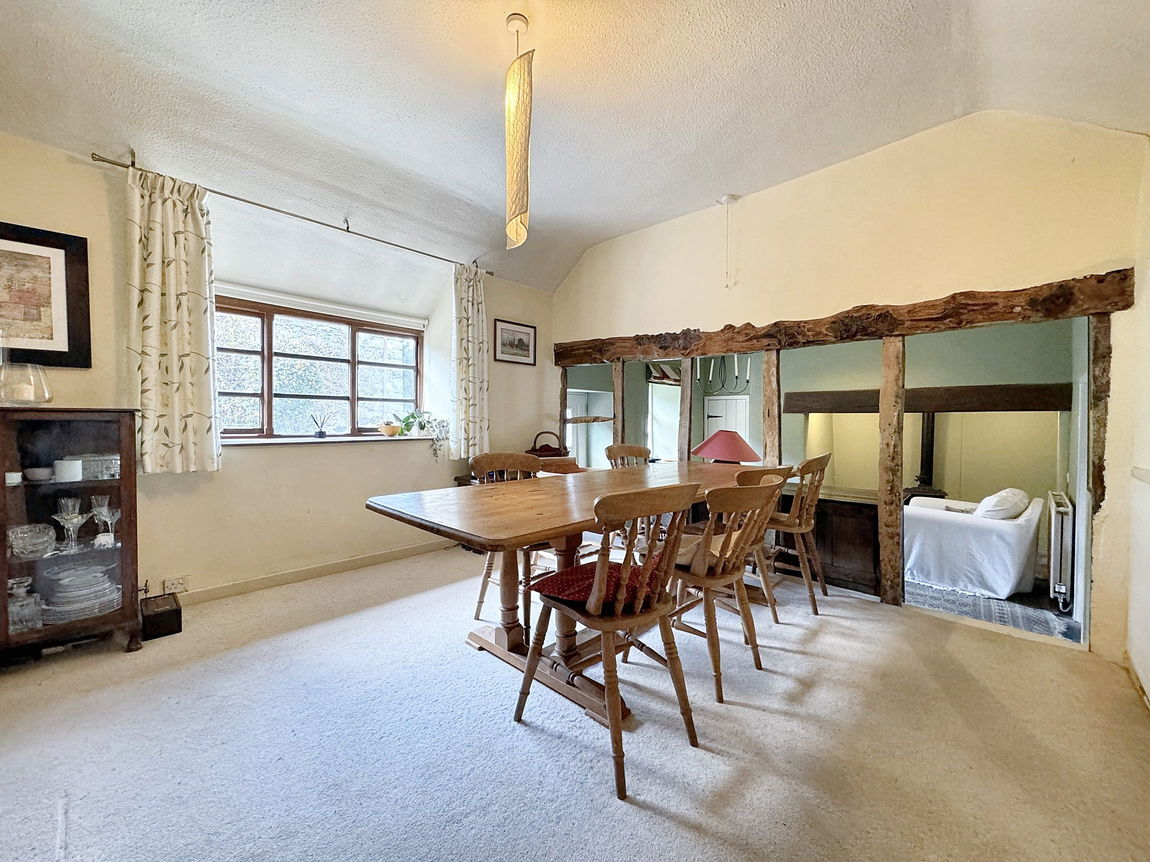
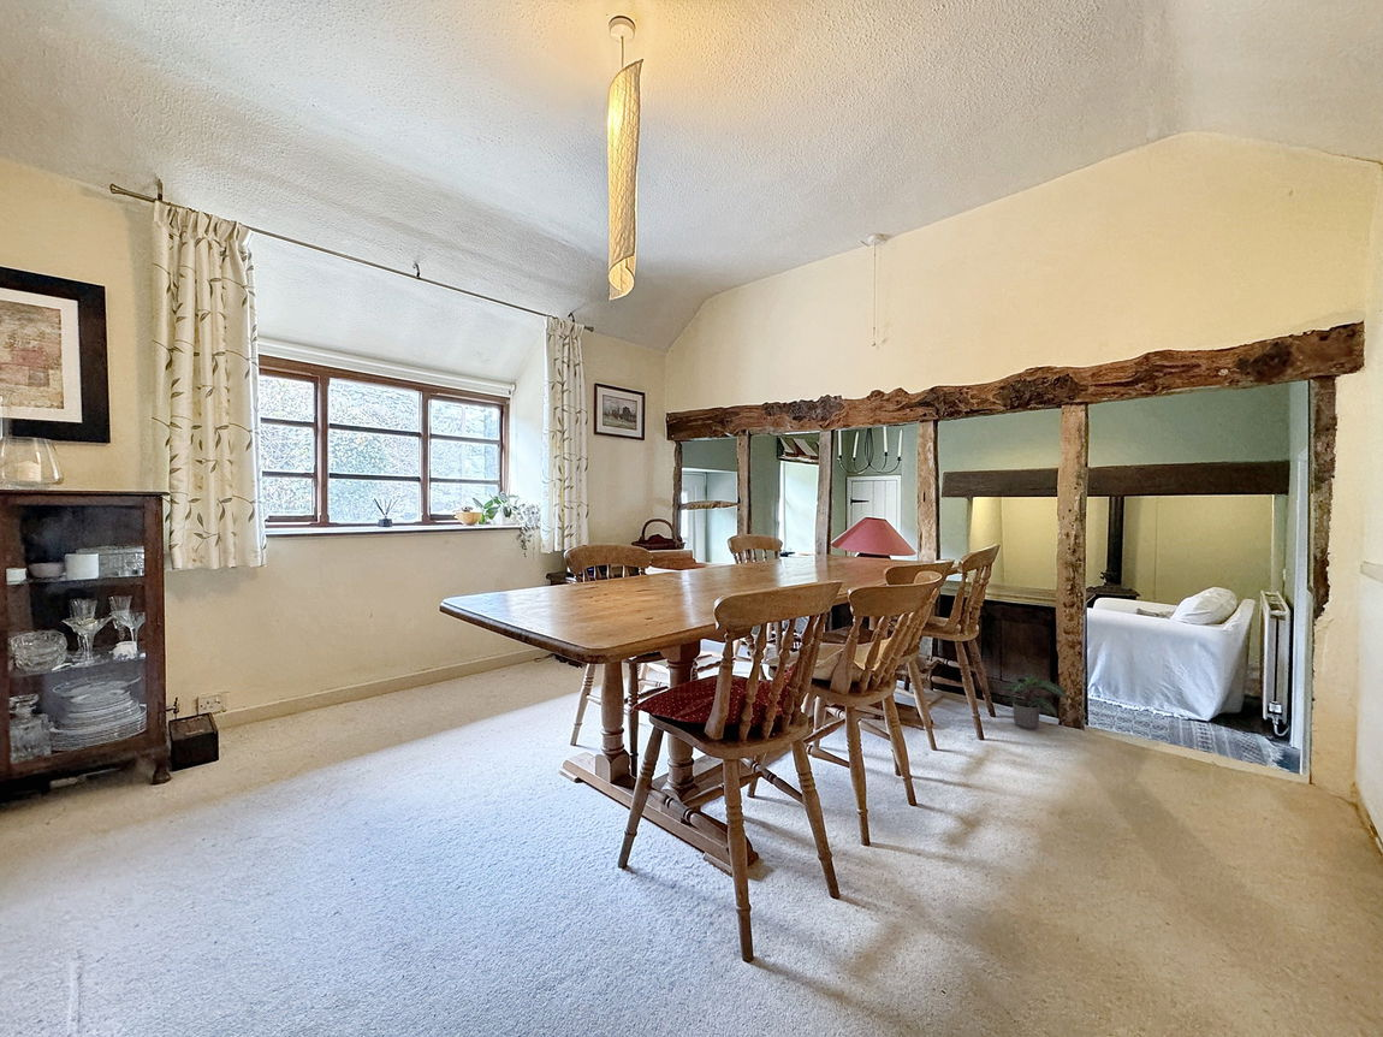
+ potted plant (1032, 701)
